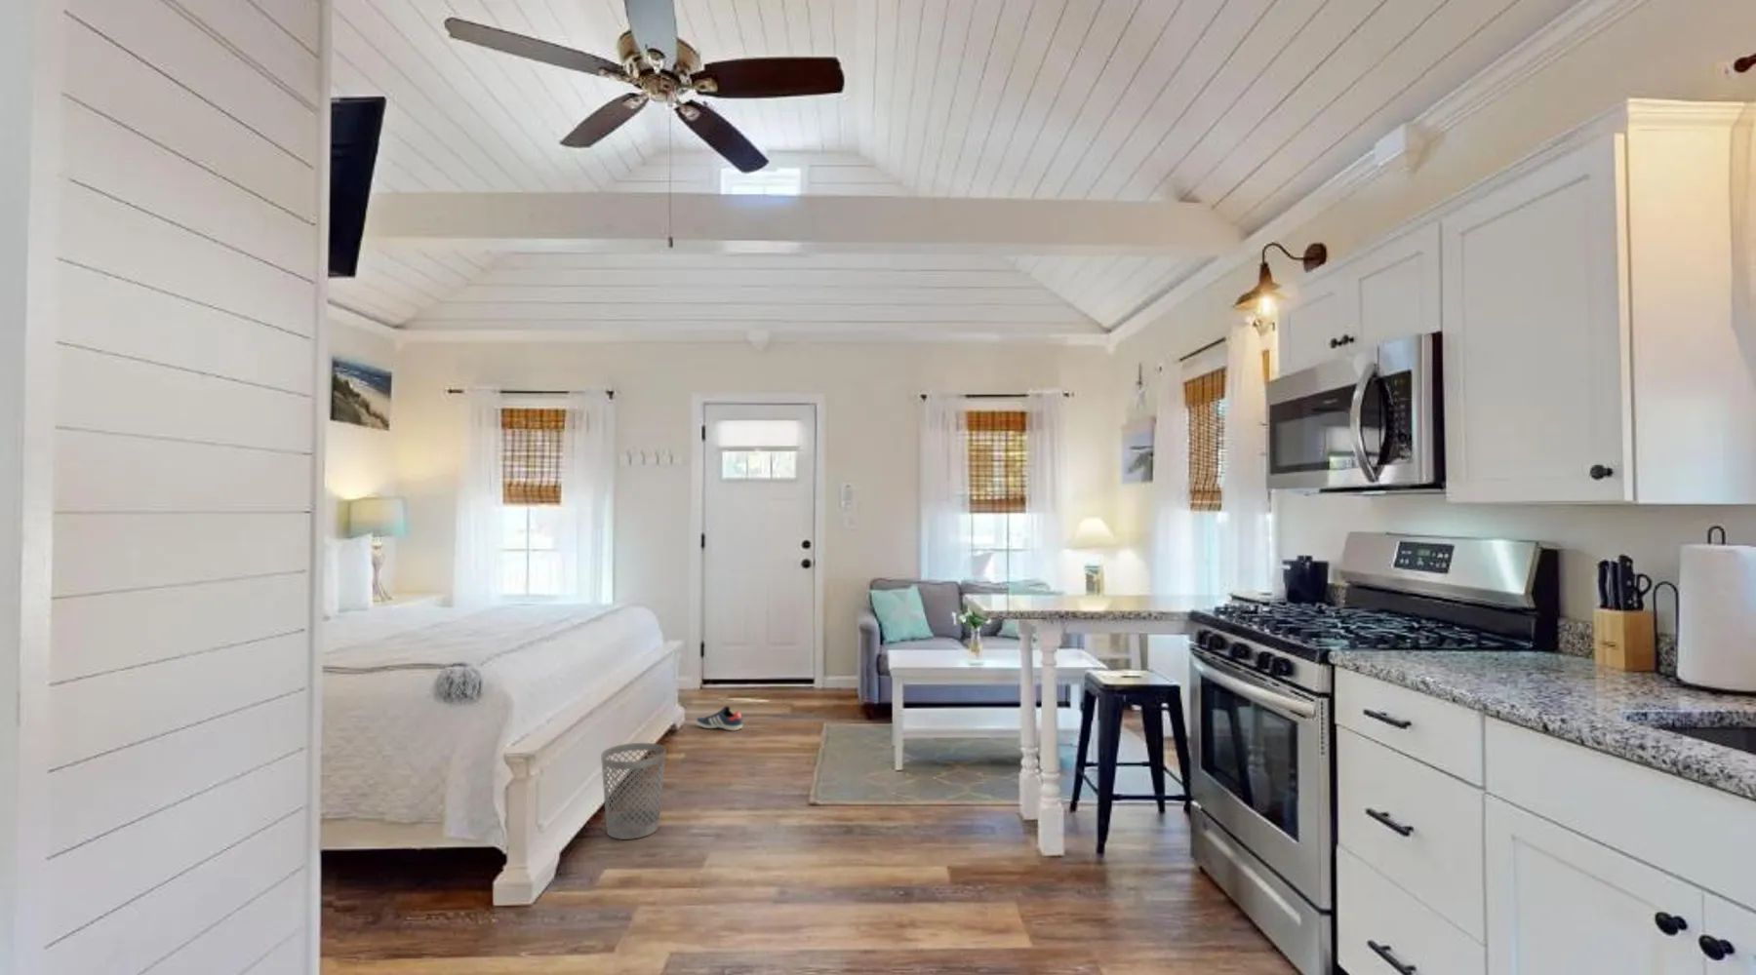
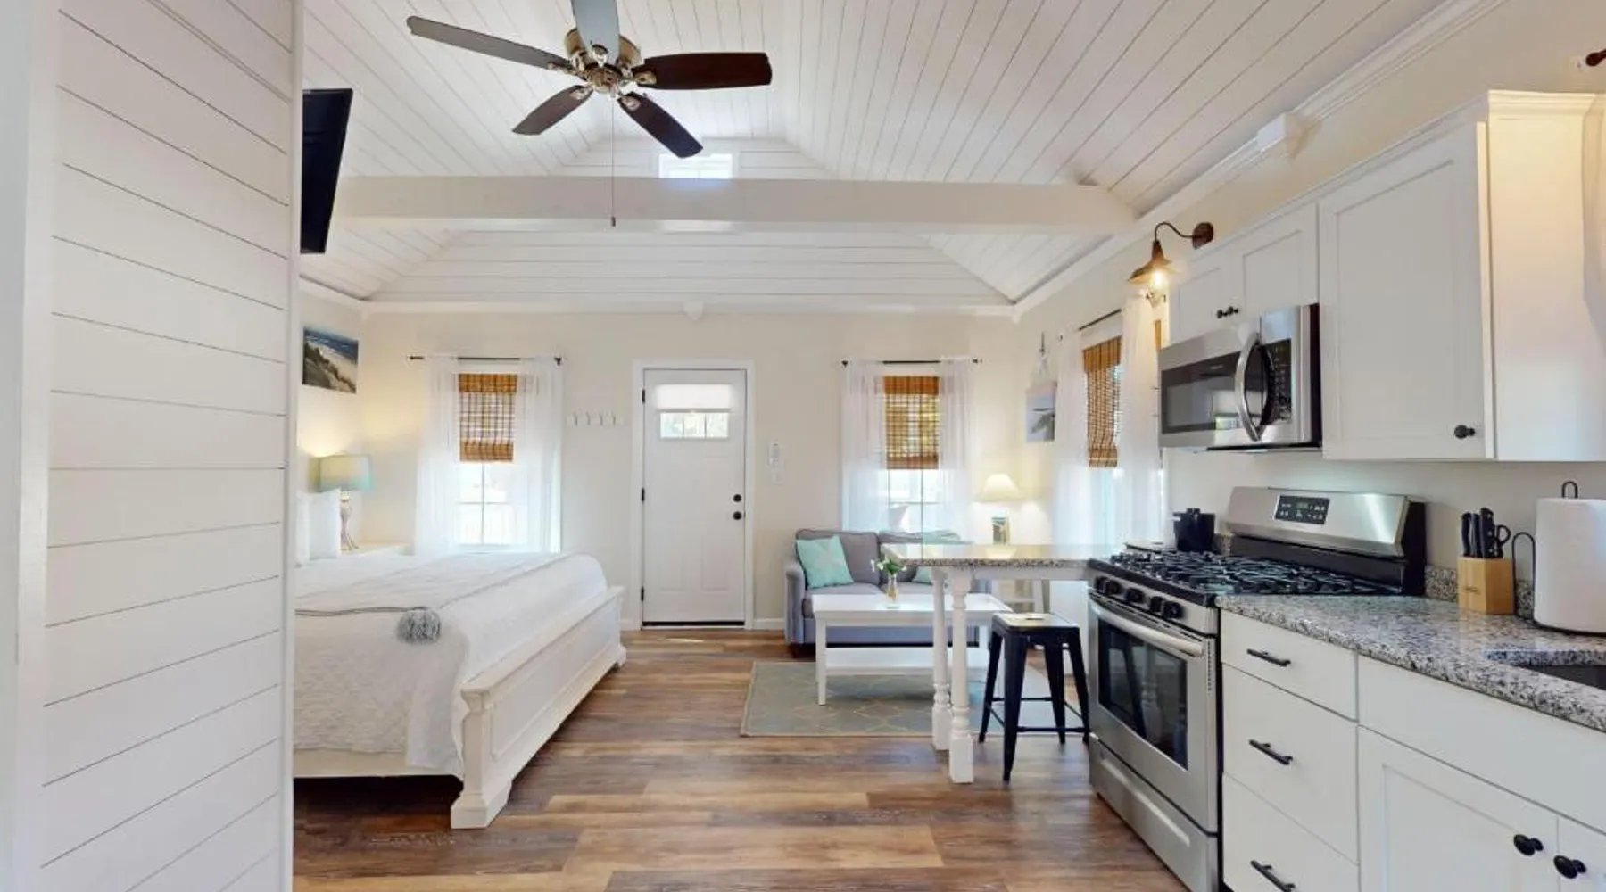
- wastebasket (633, 790)
- sneaker (719, 716)
